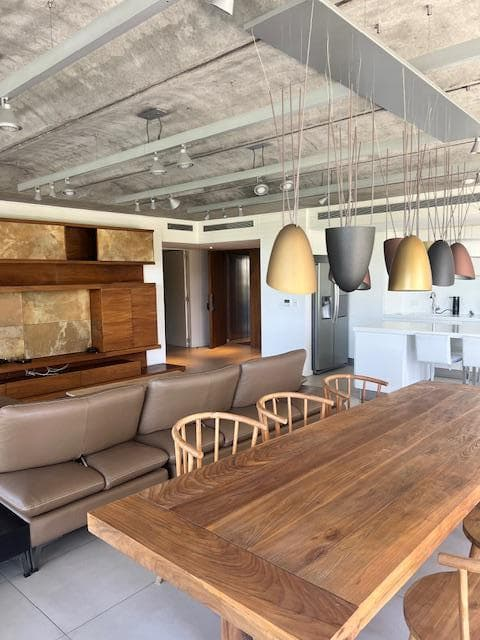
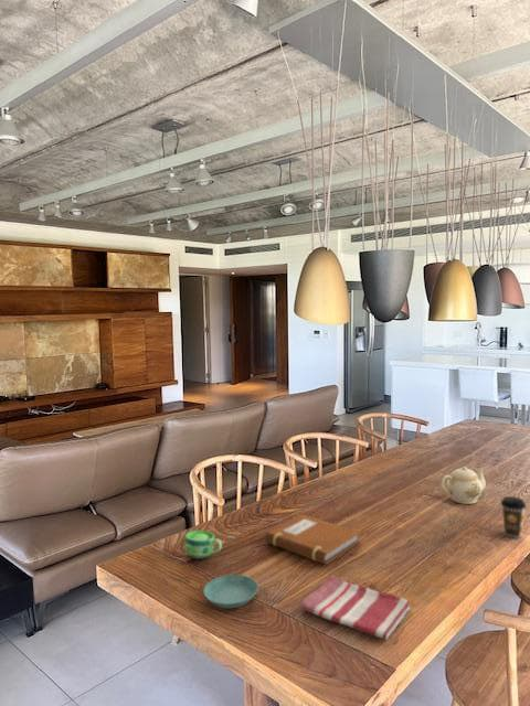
+ cup (204, 545)
+ dish towel (354, 605)
+ saucer (231, 592)
+ coffee cup (512, 516)
+ teapot (463, 483)
+ notebook (310, 537)
